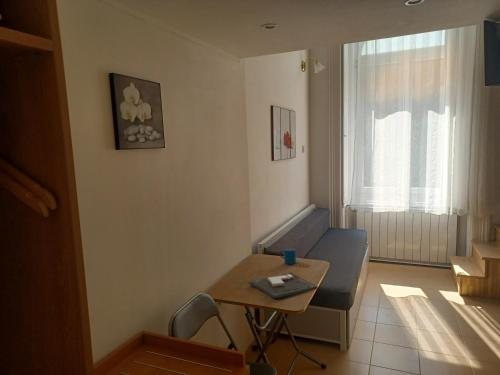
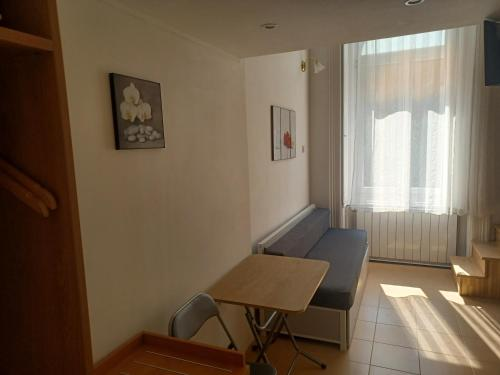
- mug (287, 256)
- board game (283, 283)
